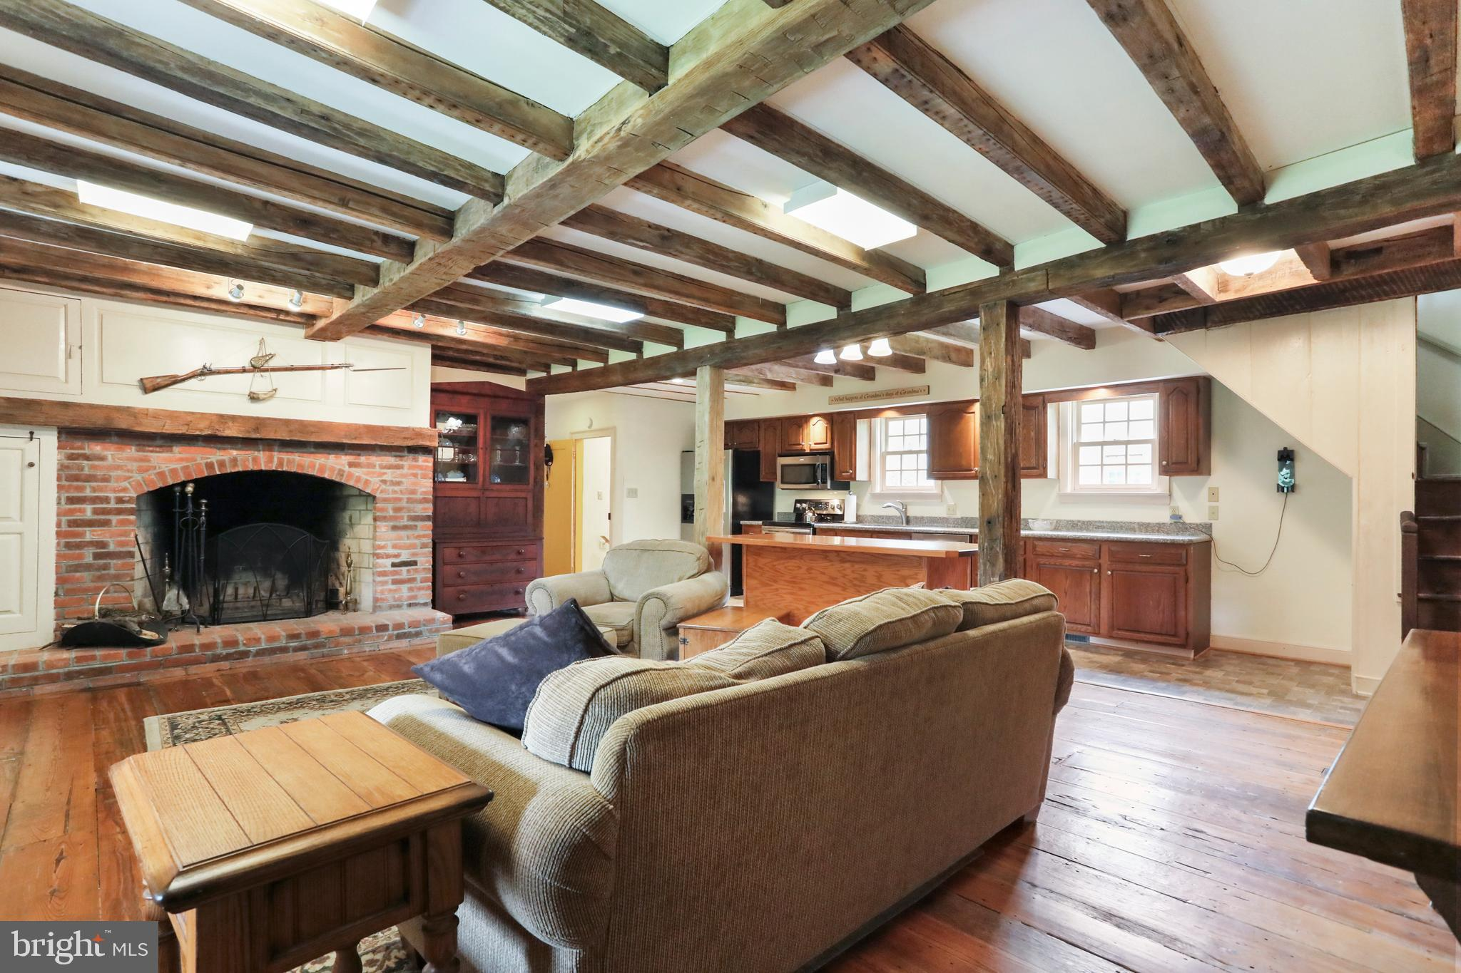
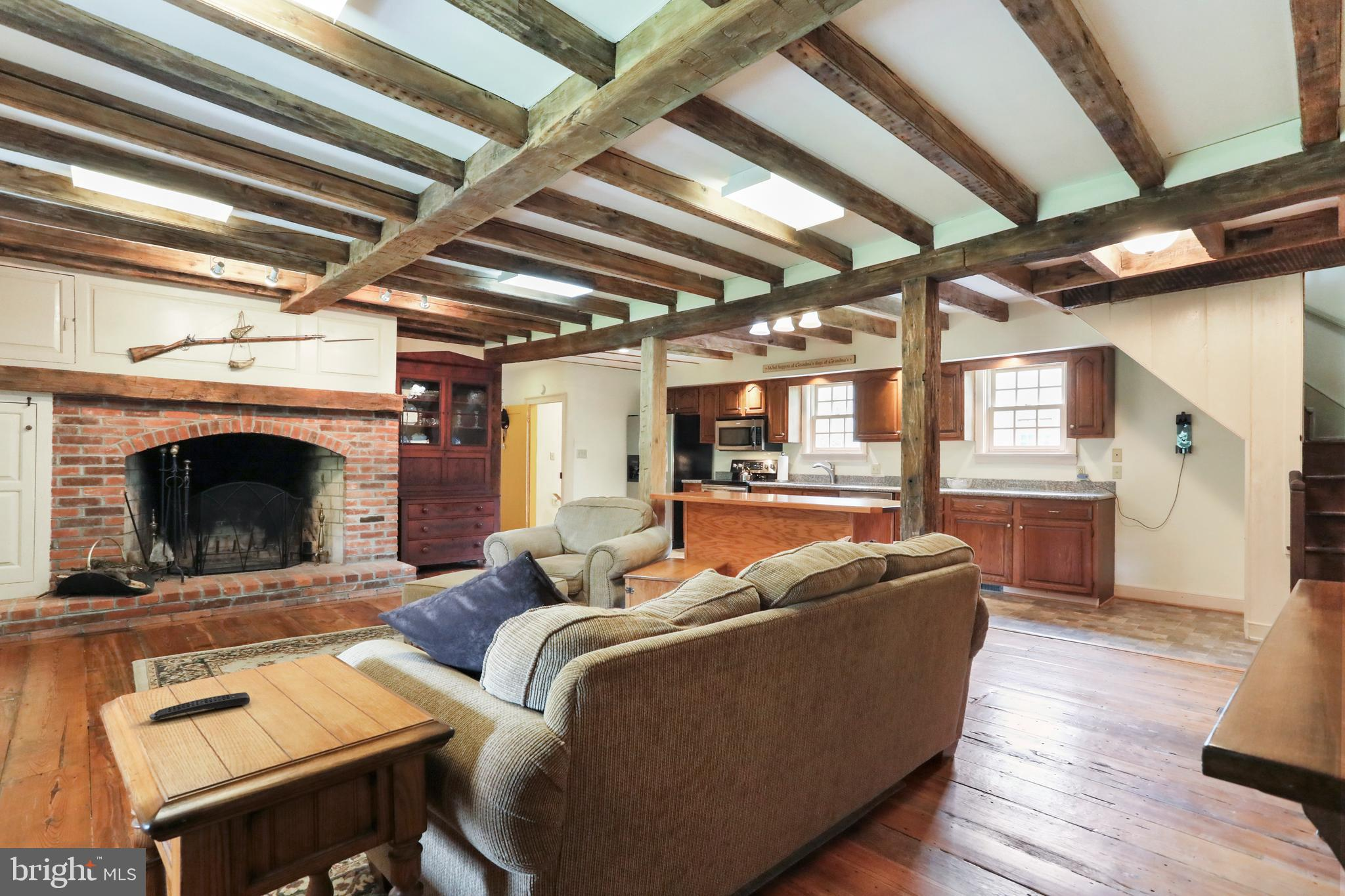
+ remote control (201, 706)
